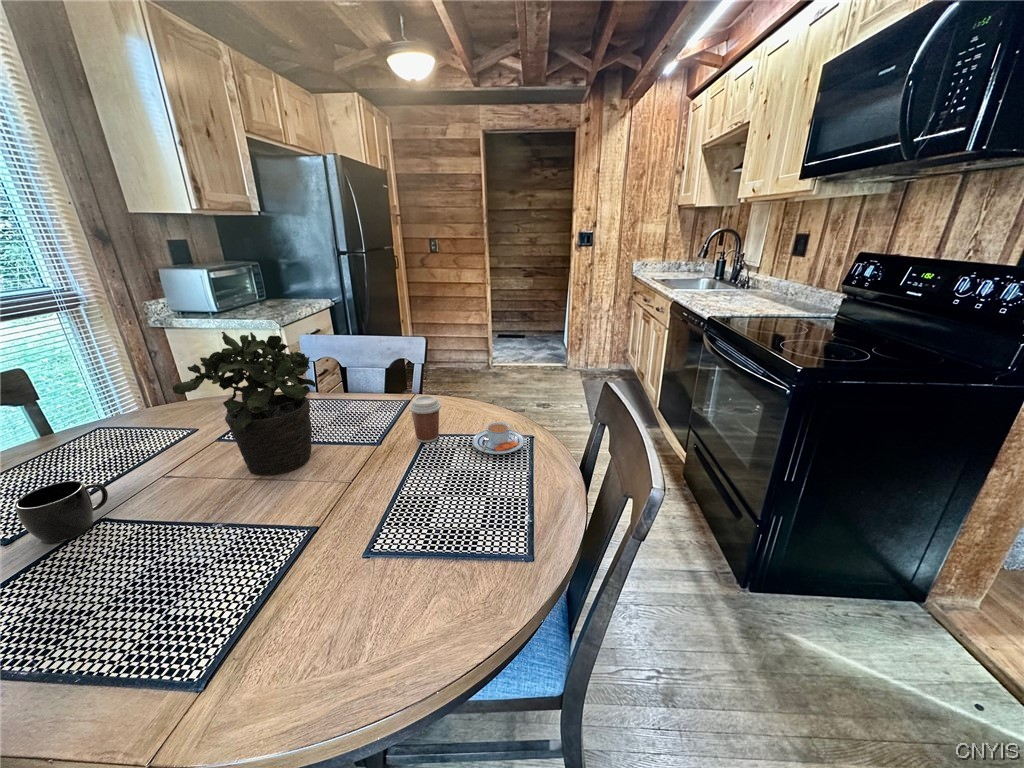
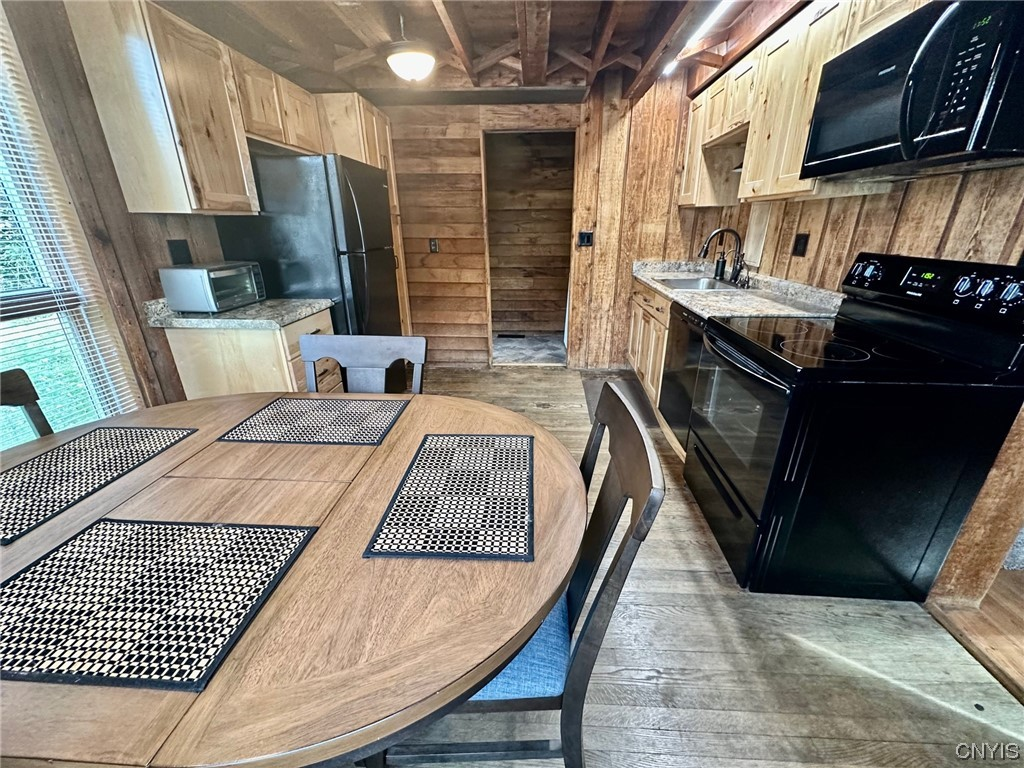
- mug (68, 509)
- teacup (498, 435)
- coffee cup (426, 418)
- potted plant (258, 399)
